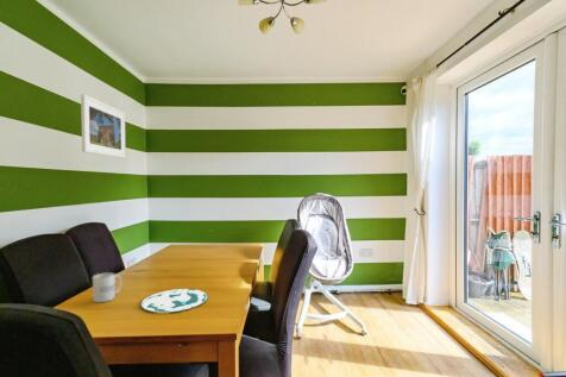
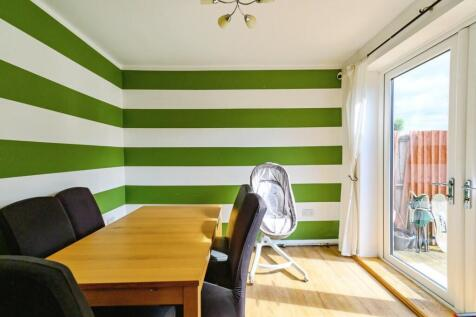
- mug (106, 285)
- plate (175, 296)
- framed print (106, 130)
